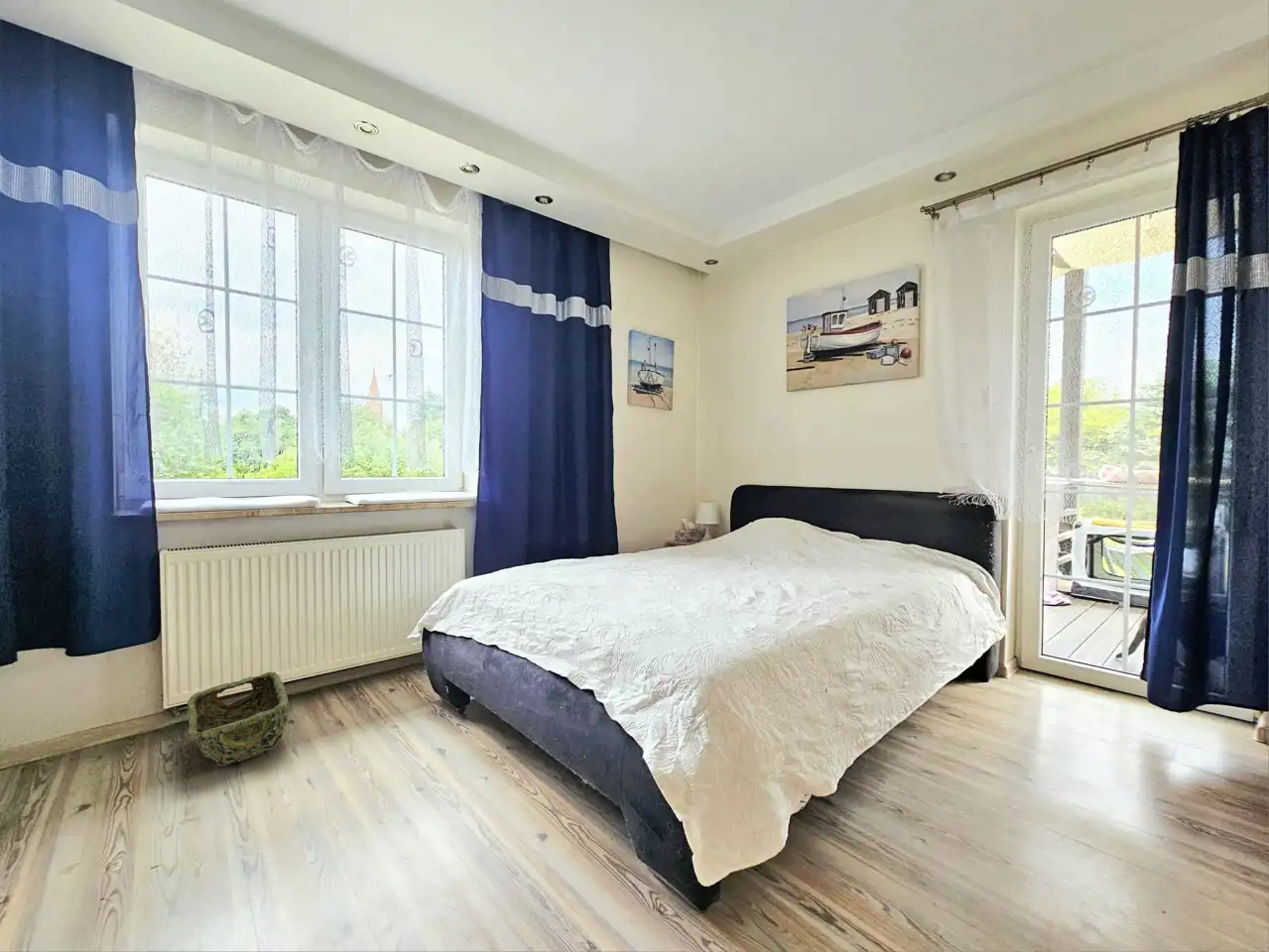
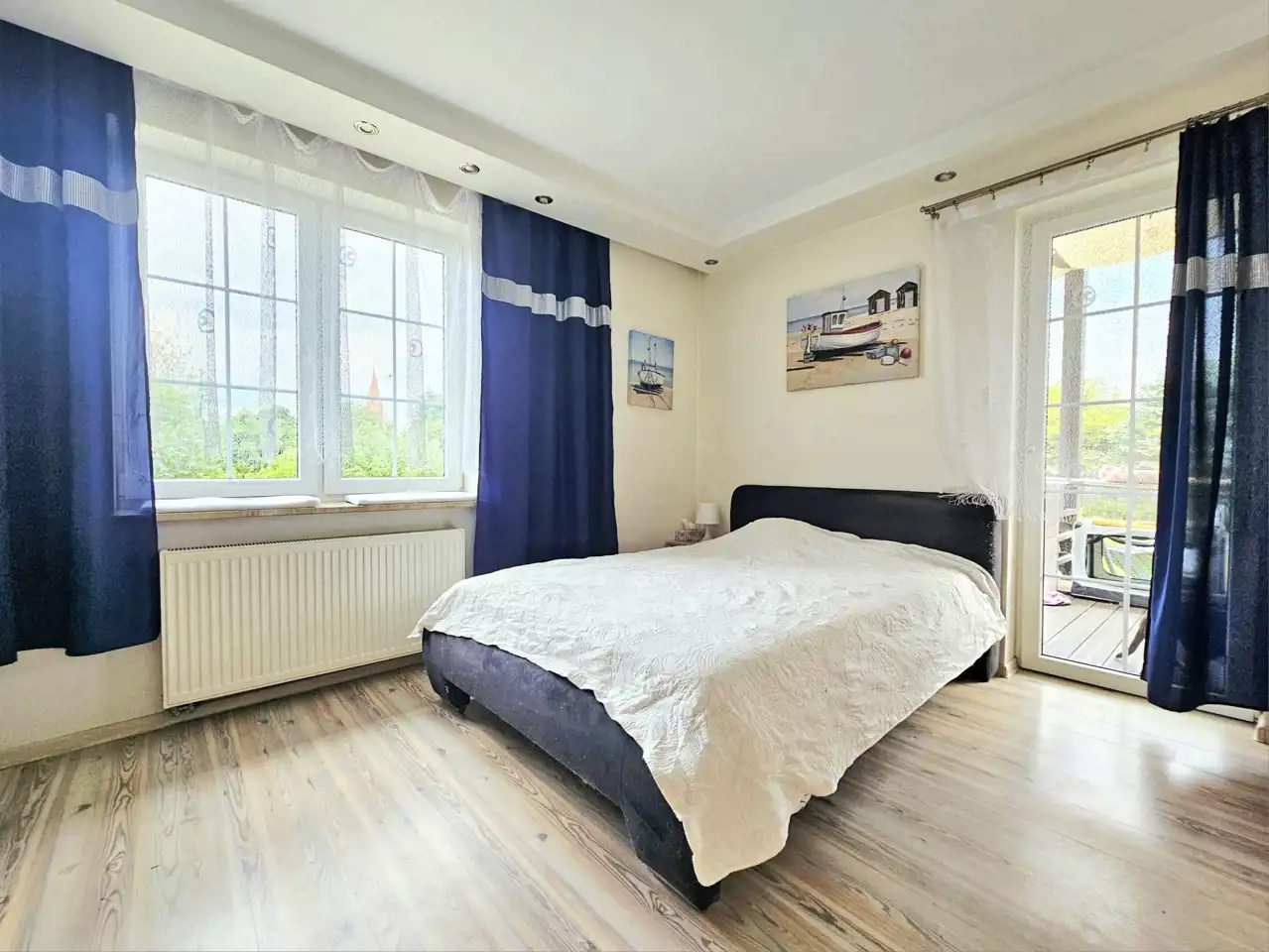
- woven basket (239, 720)
